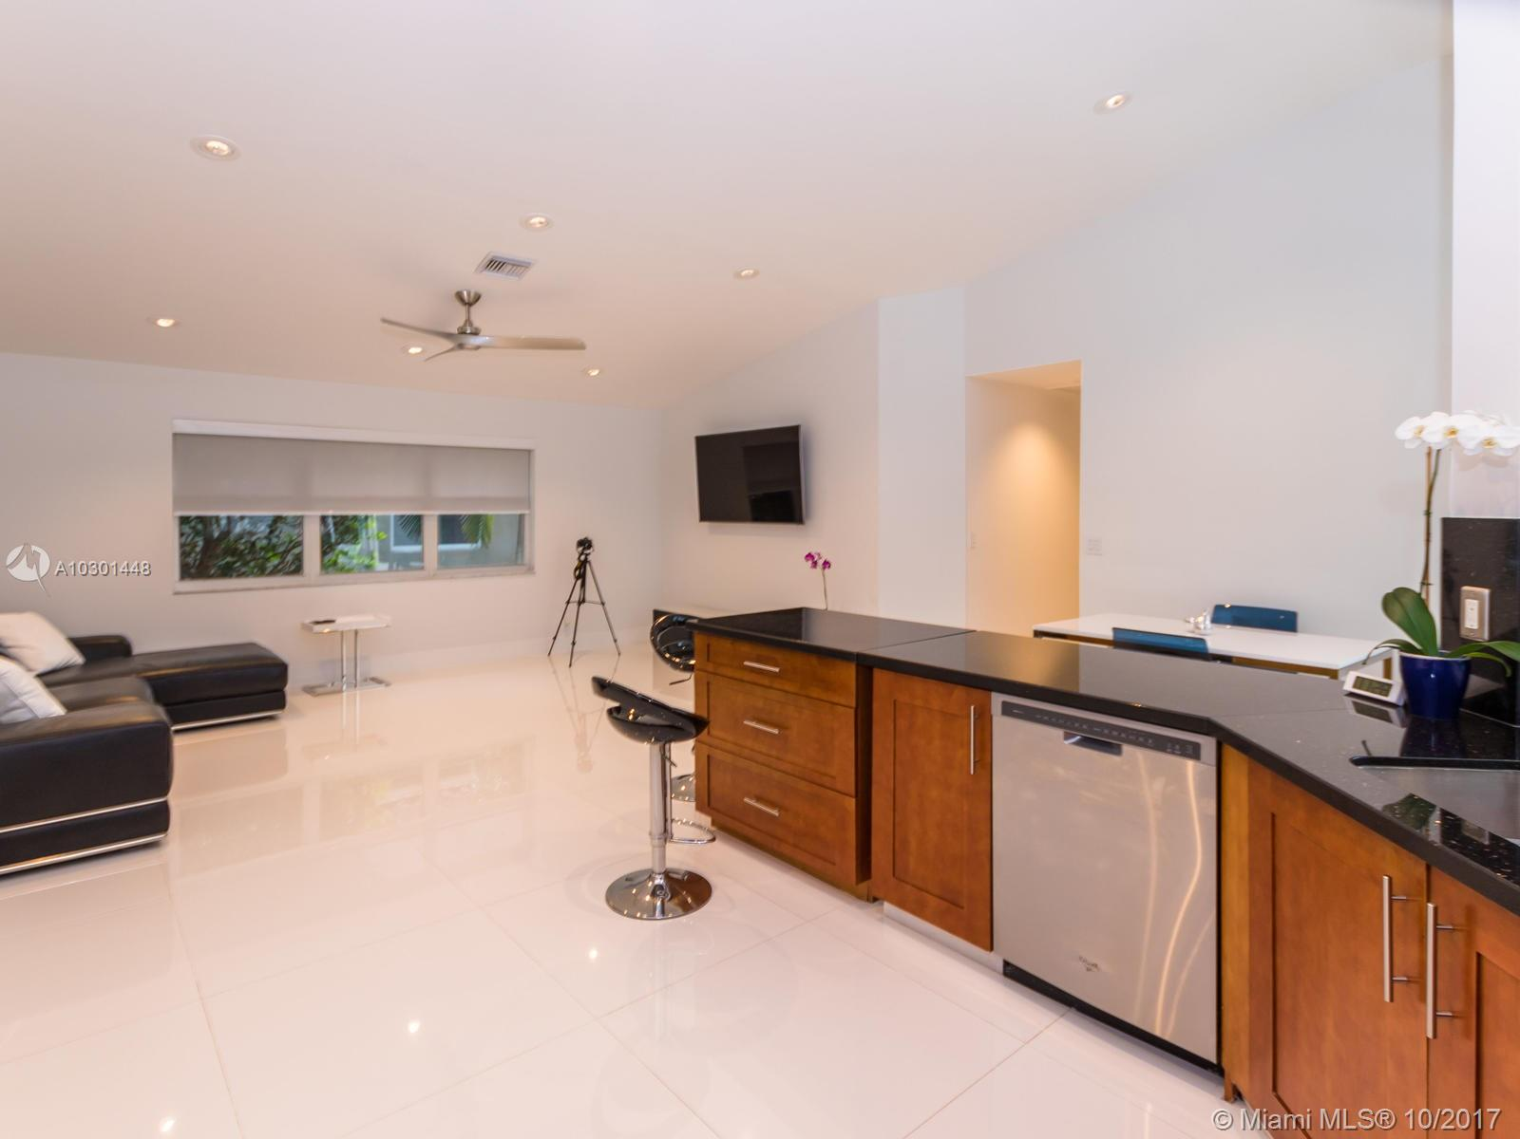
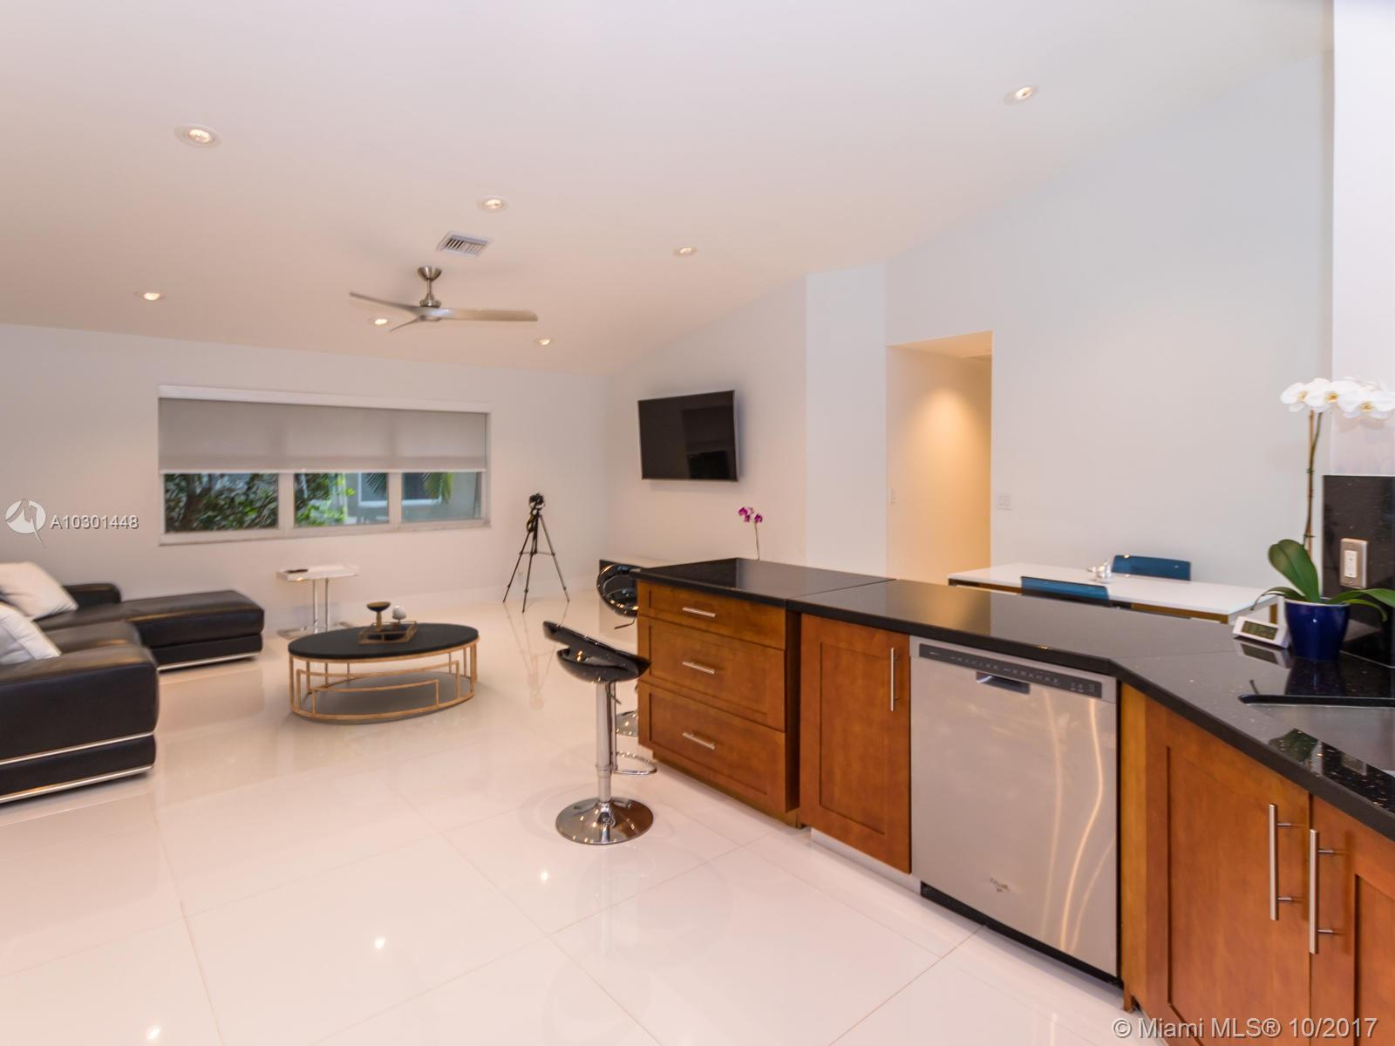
+ coffee table (388, 648)
